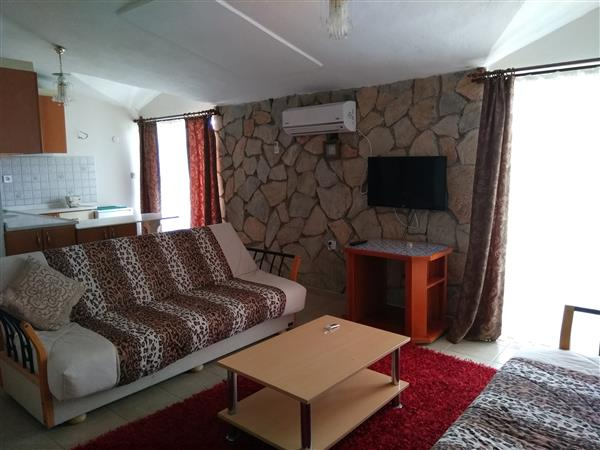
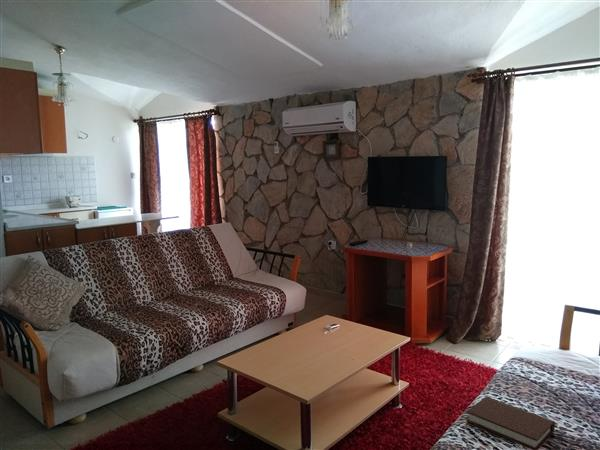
+ book (509, 420)
